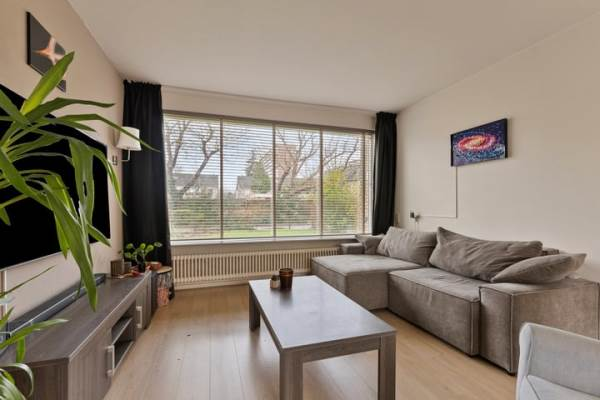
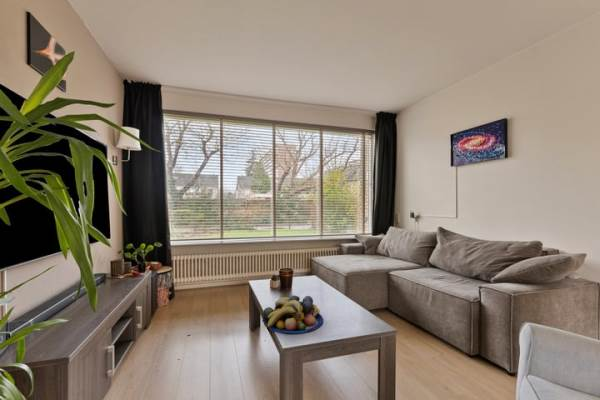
+ fruit bowl (293, 309)
